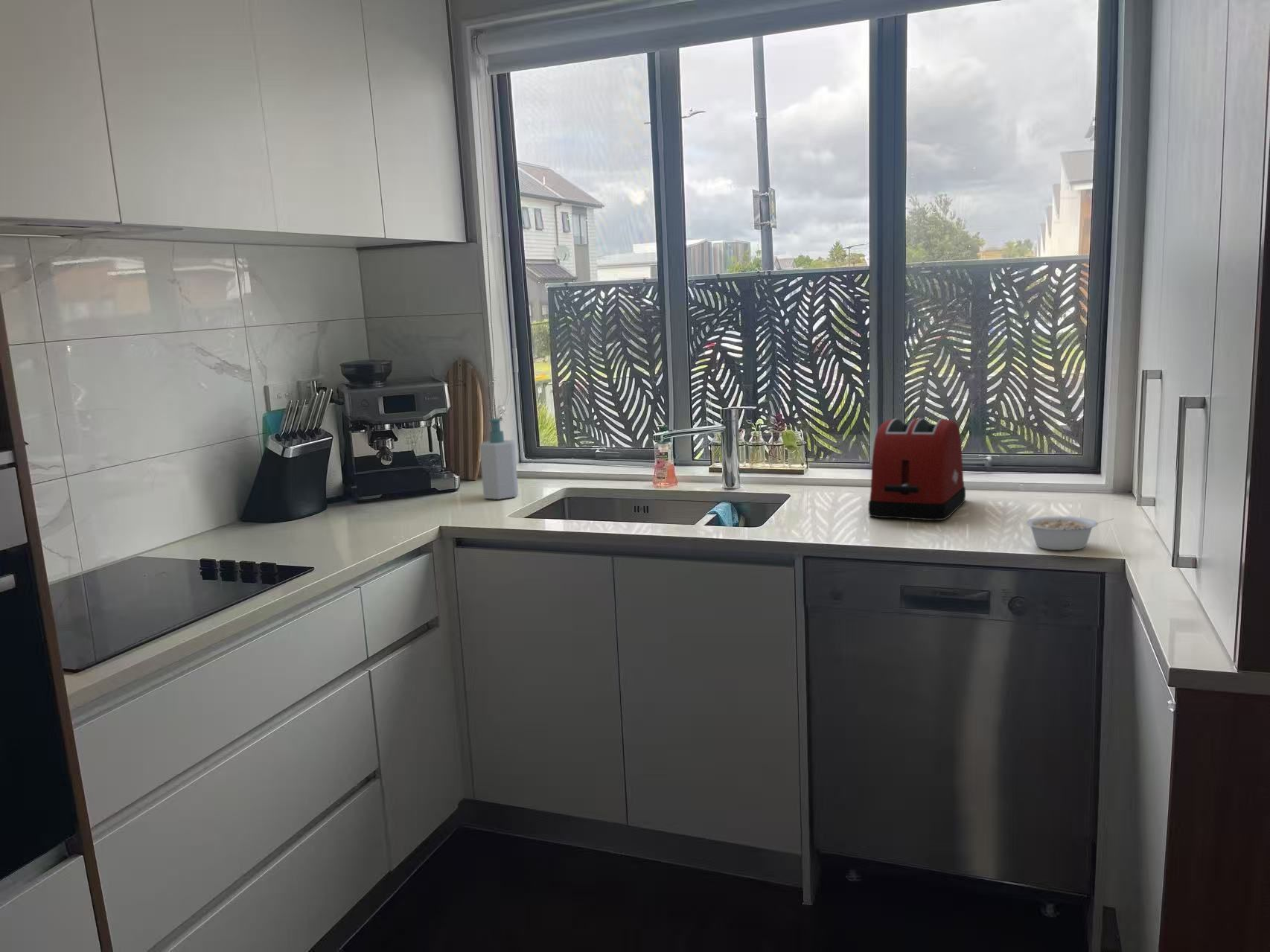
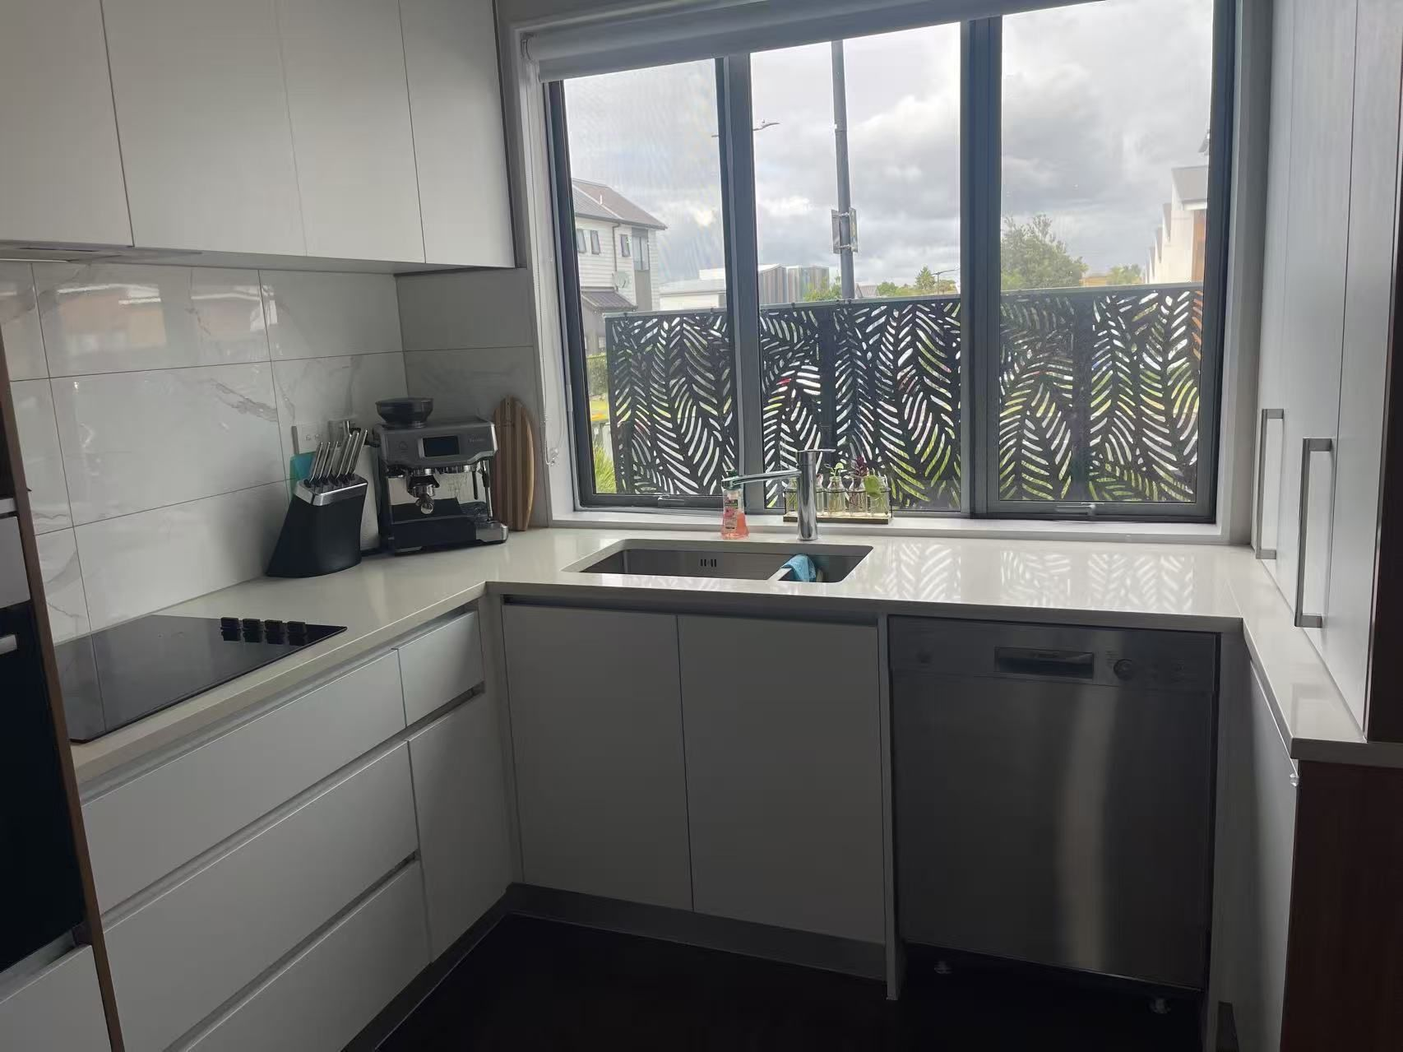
- toaster (918, 464)
- soap bottle (498, 458)
- legume (1063, 531)
